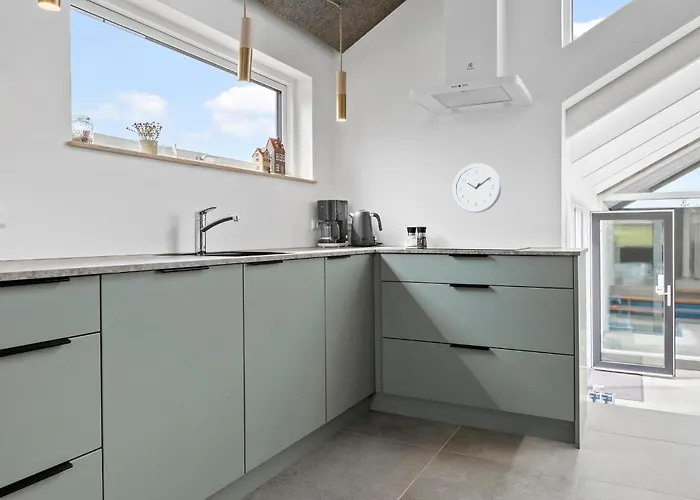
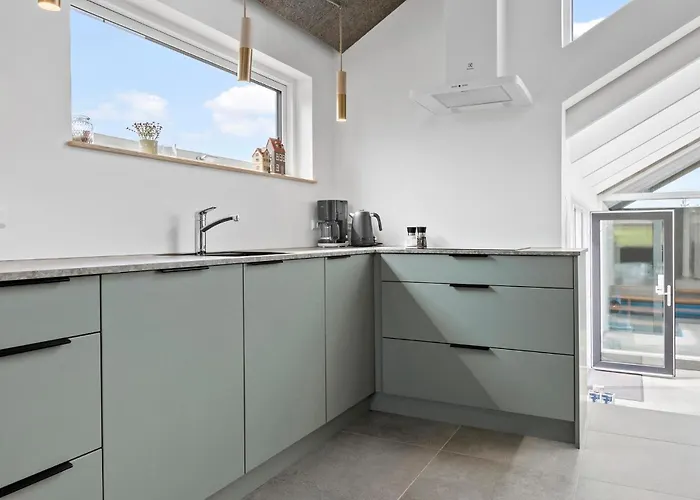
- wall clock (476, 188)
